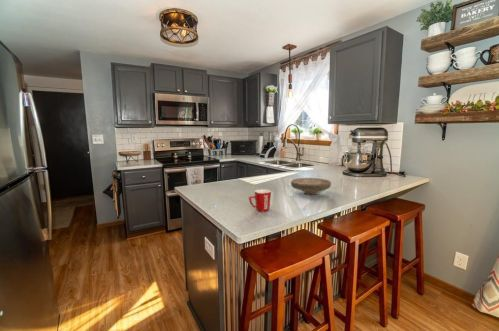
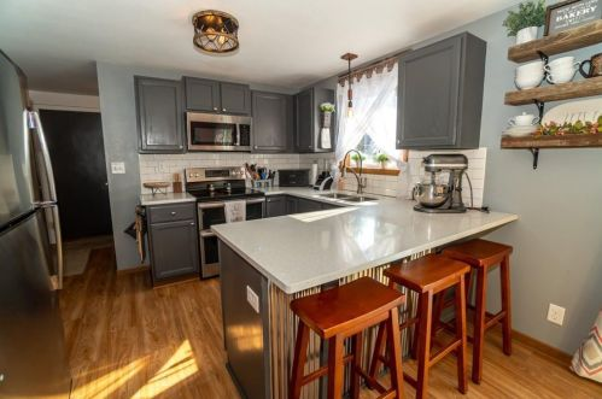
- mug (259, 200)
- bowl (310, 187)
